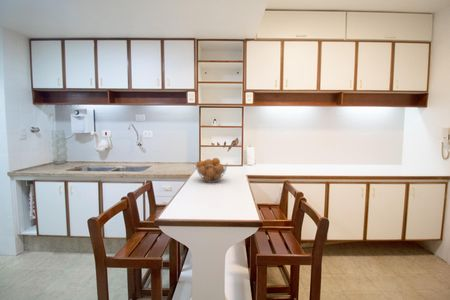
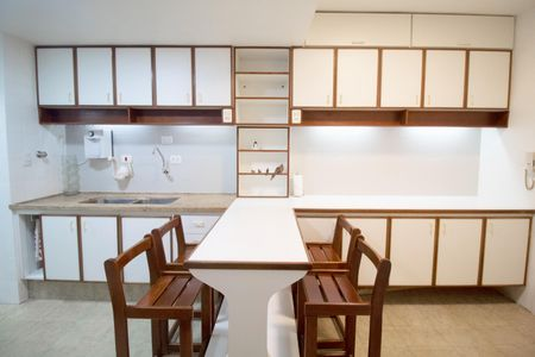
- fruit basket (211, 169)
